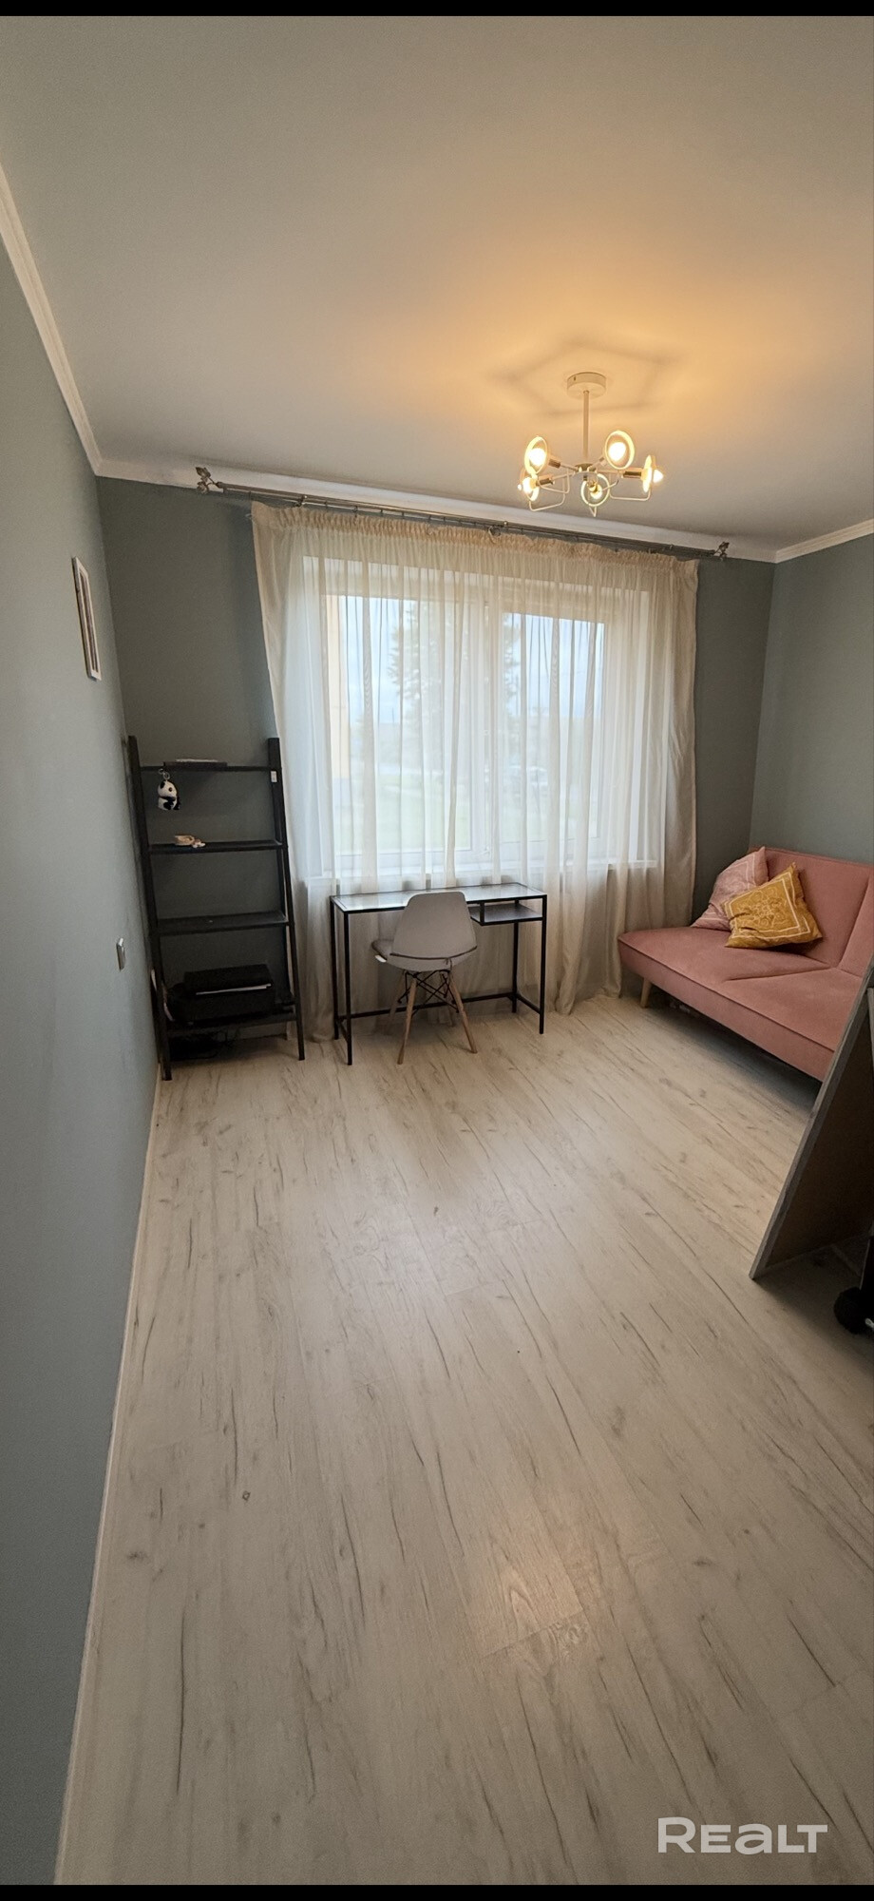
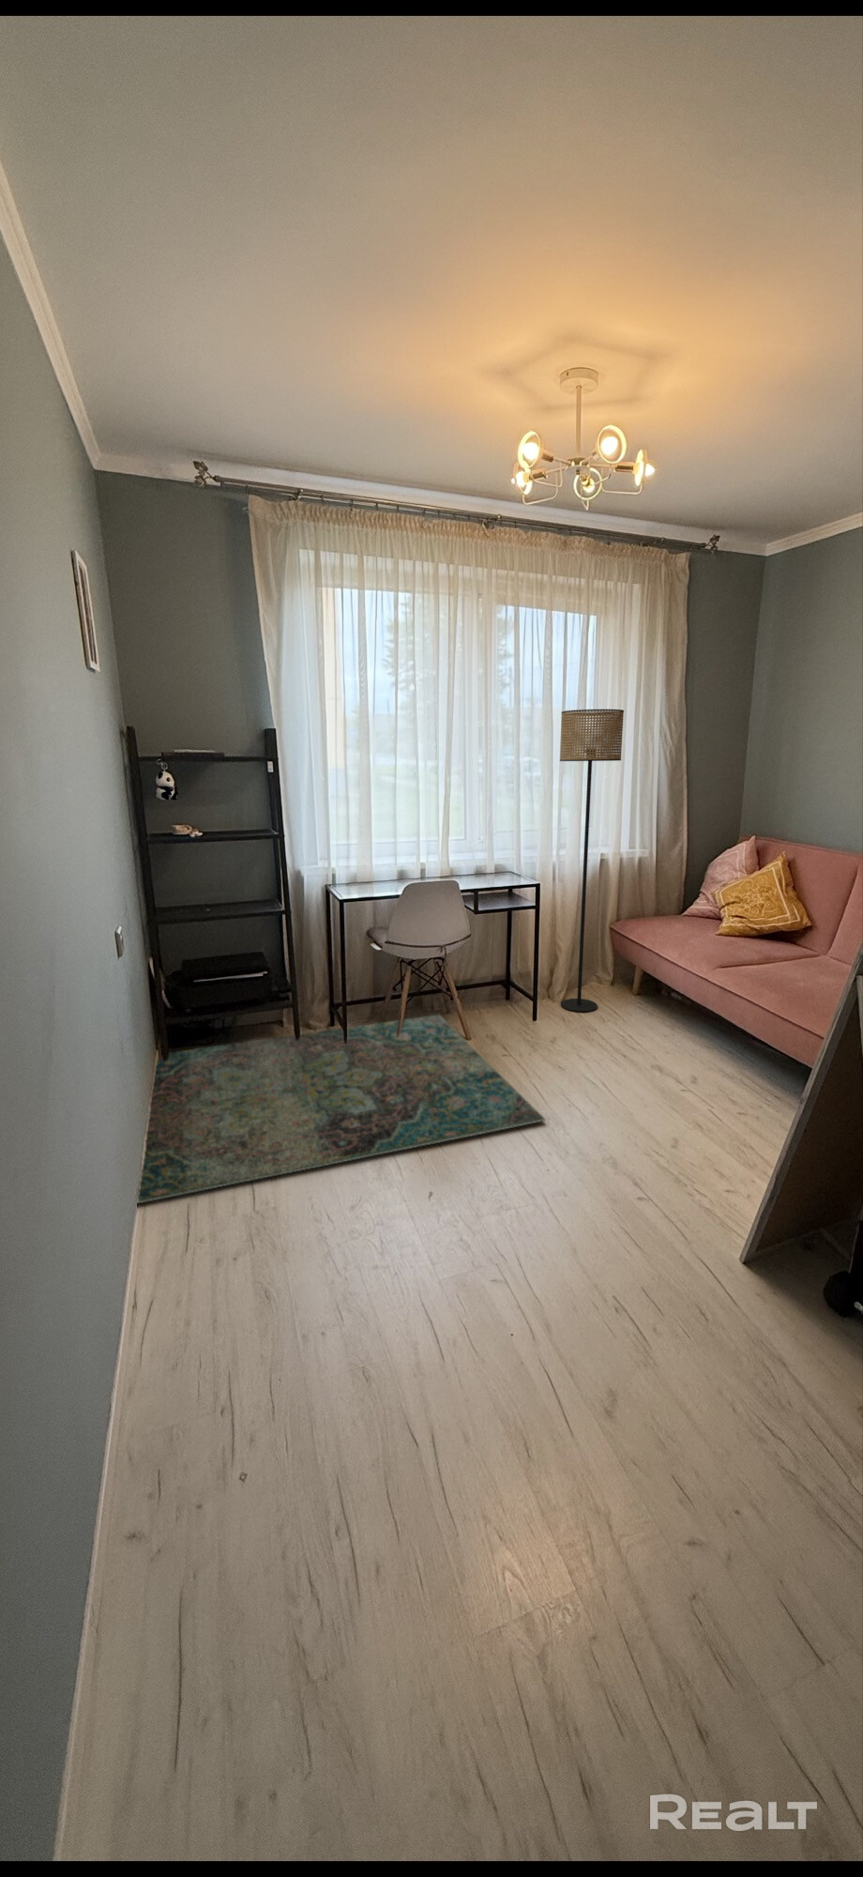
+ rug (288, 1089)
+ floor lamp (584, 867)
